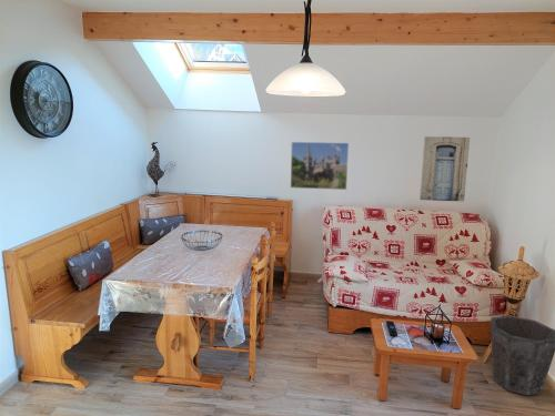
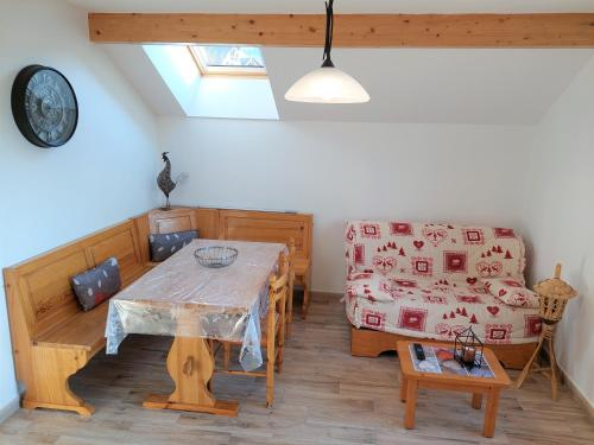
- waste bin (519, 355)
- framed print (319, 165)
- wall art (444, 169)
